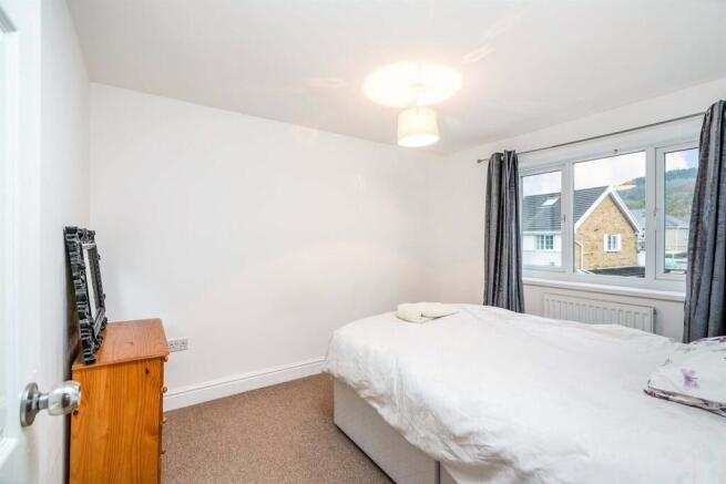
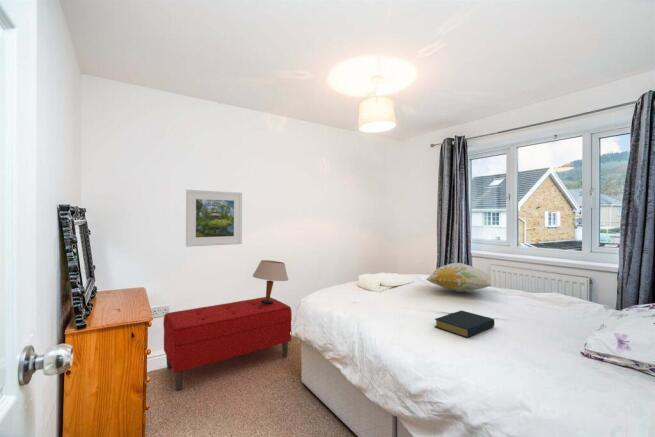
+ table lamp (267, 282)
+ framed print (215, 218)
+ decorative pillow (459, 277)
+ hardback book (464, 322)
+ bench (230, 336)
